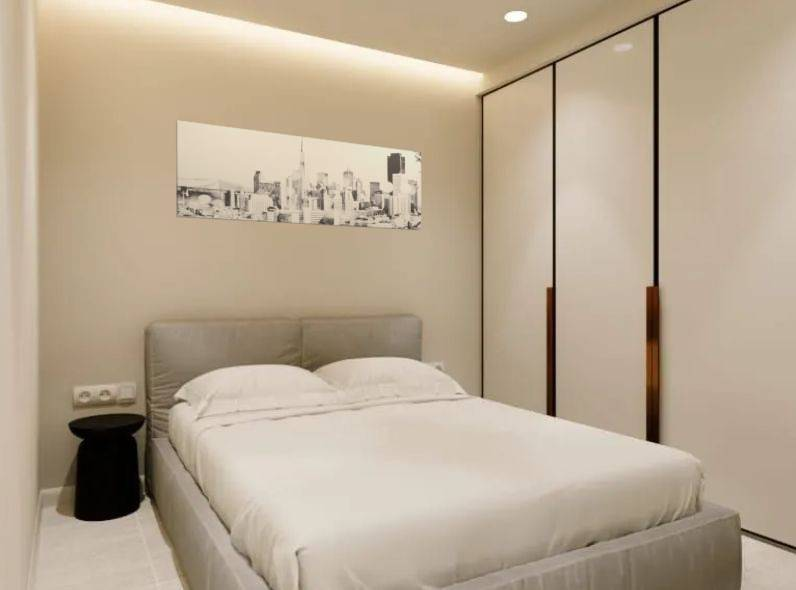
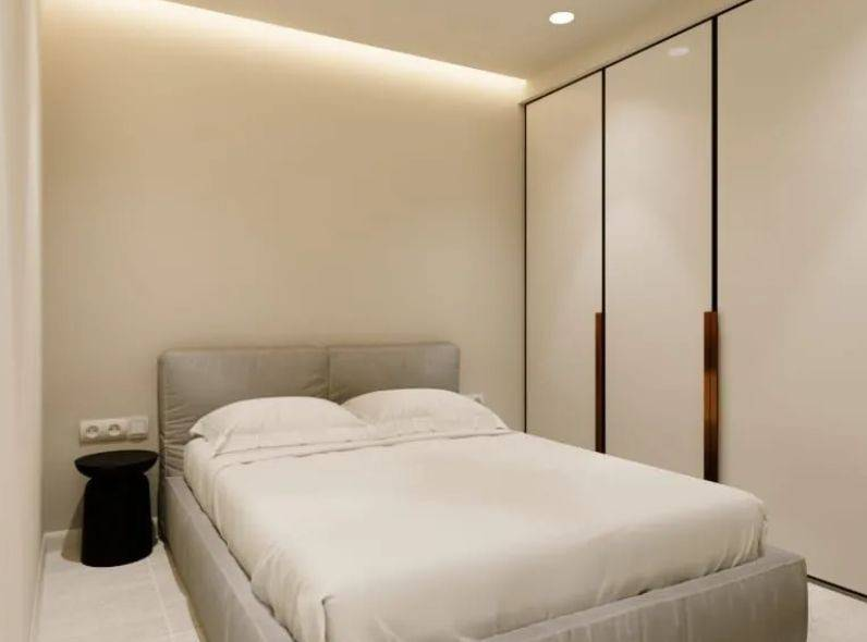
- wall art (311, 181)
